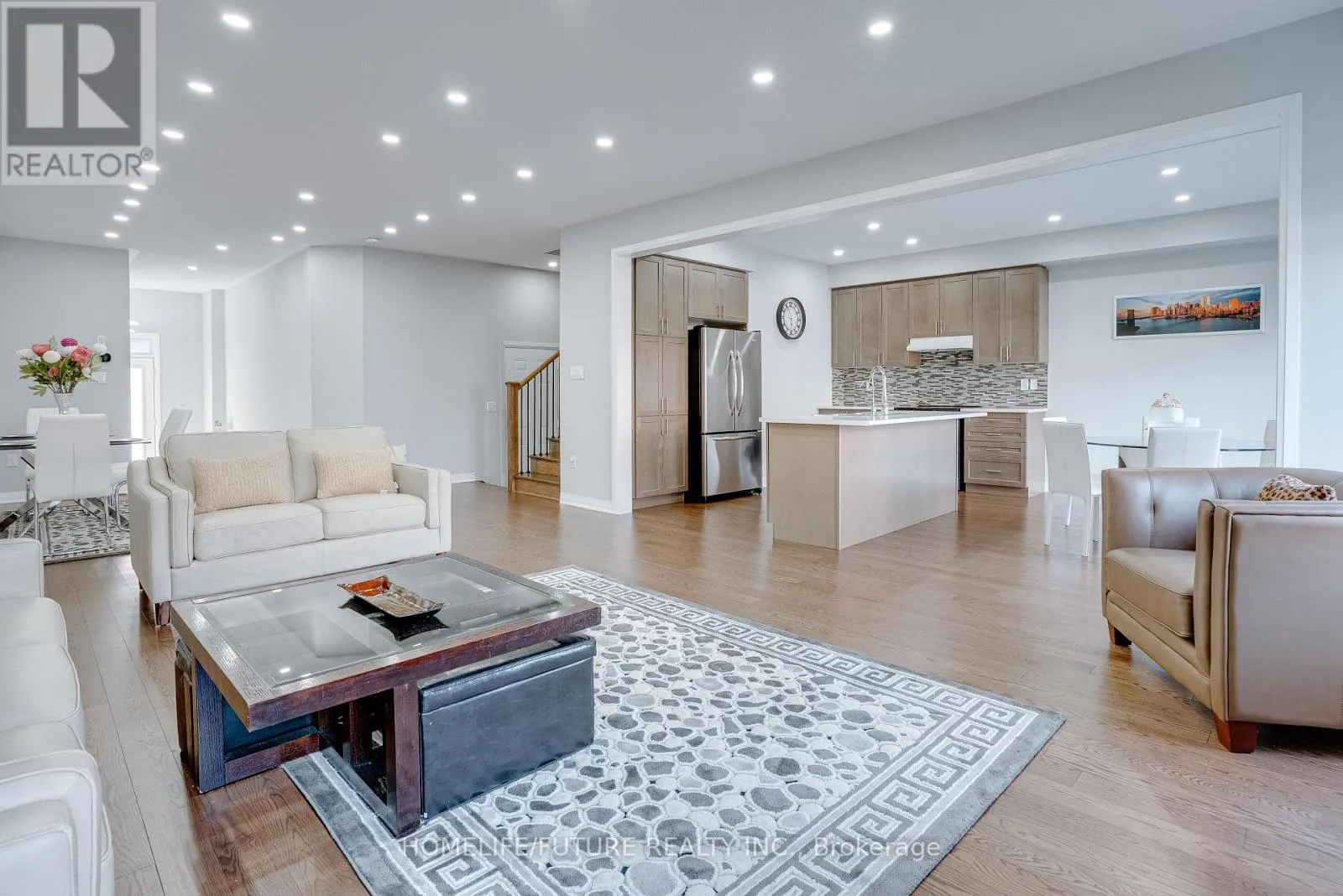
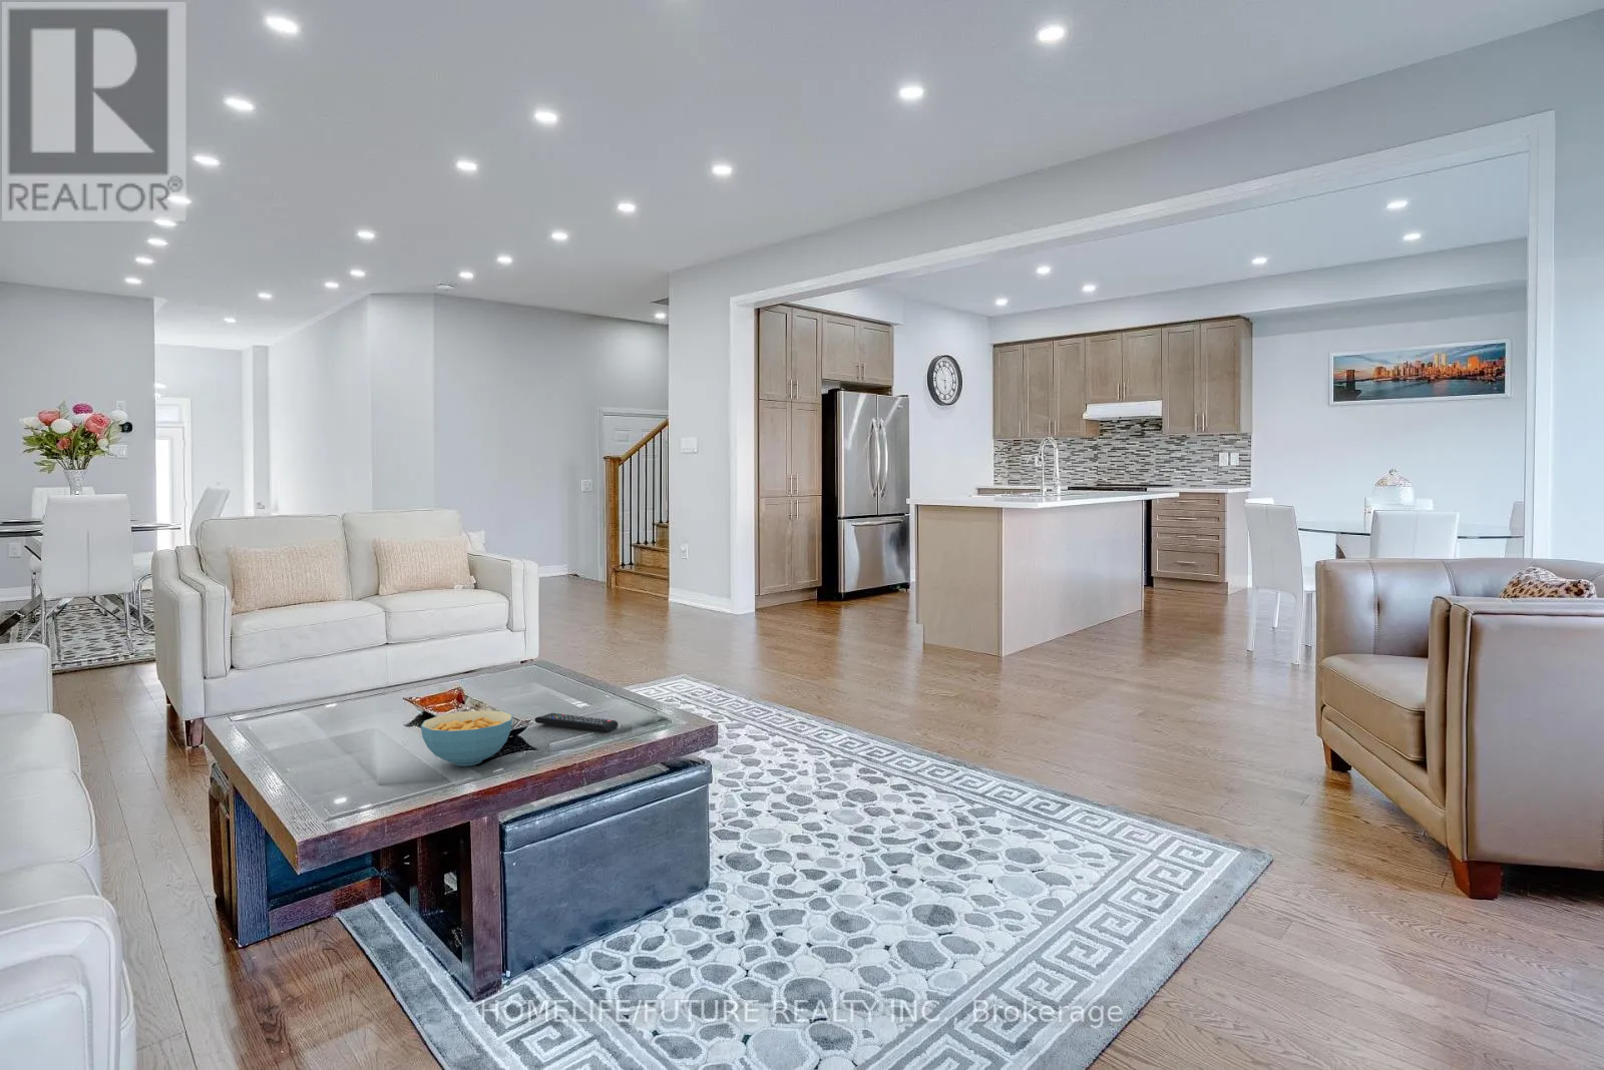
+ remote control (576, 722)
+ cereal bowl (468, 740)
